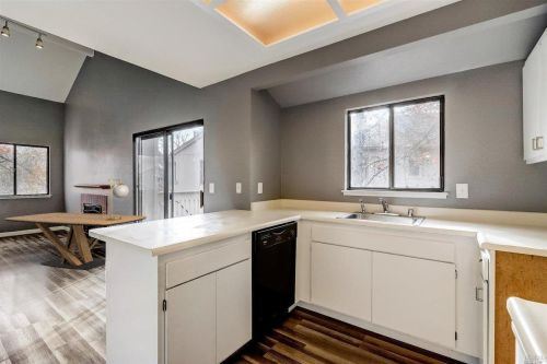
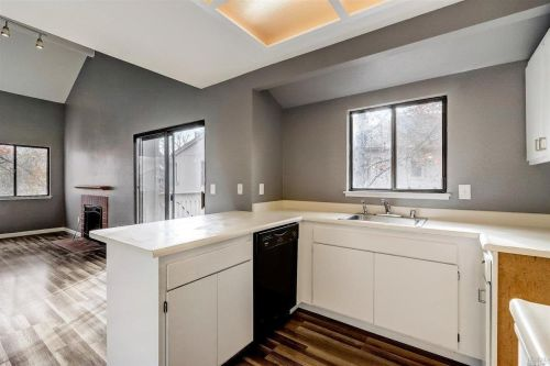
- dining table (77, 239)
- lamp (117, 197)
